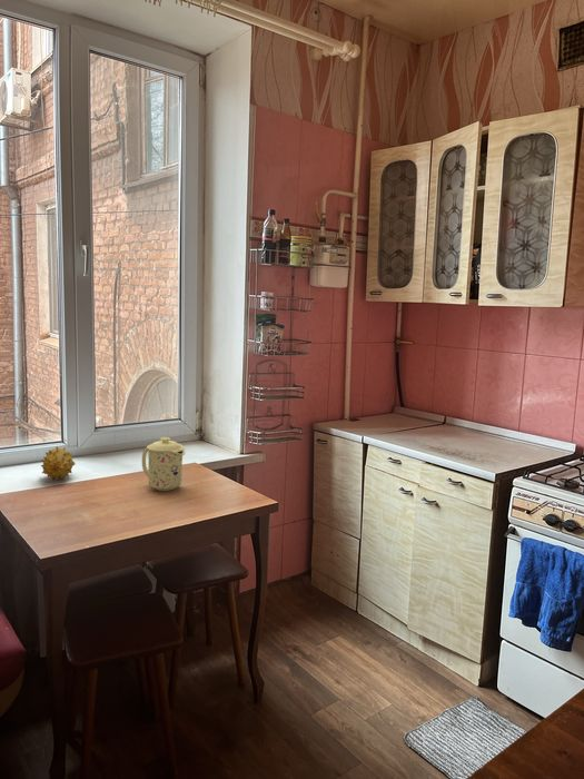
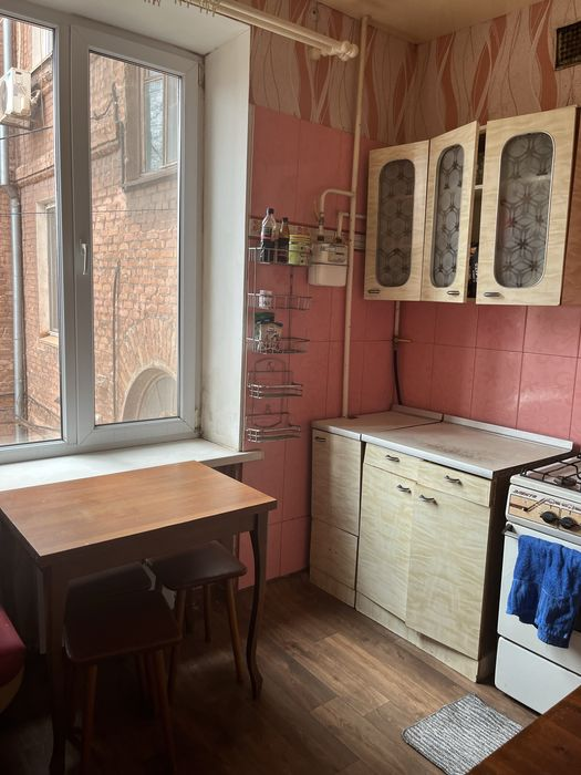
- fruit (58, 463)
- mug (162, 462)
